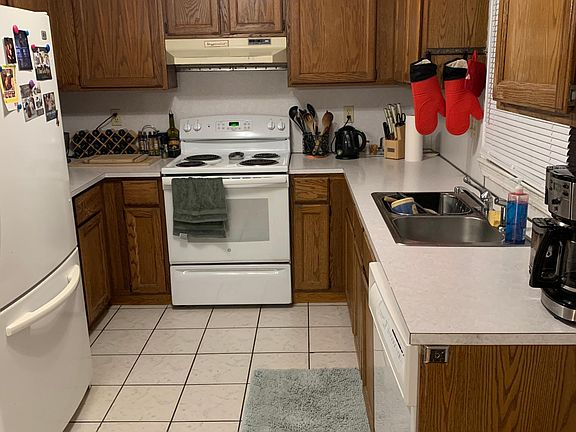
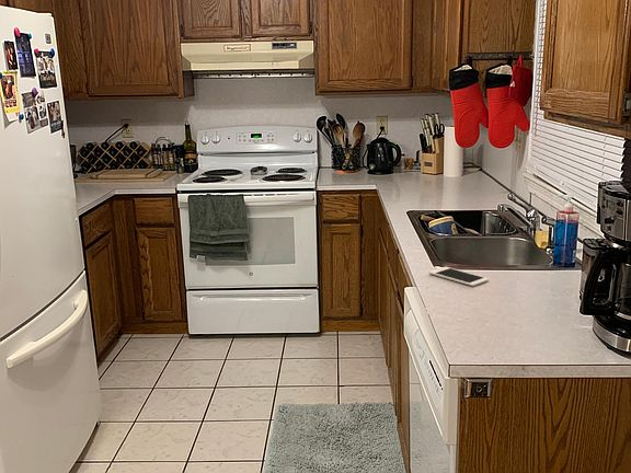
+ cell phone (458, 276)
